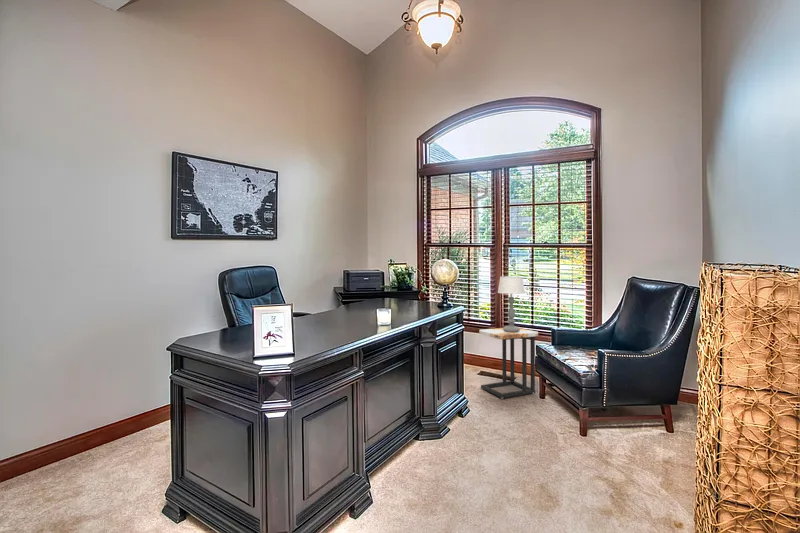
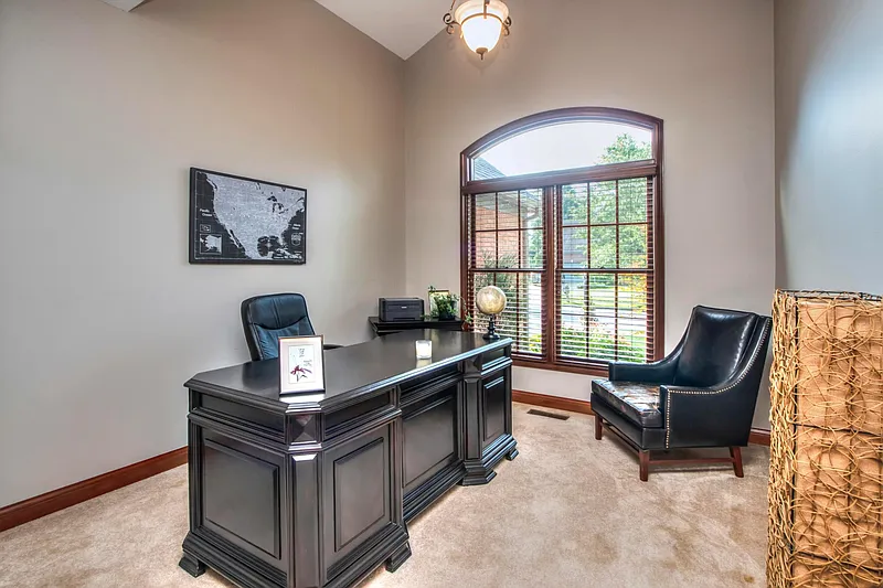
- table lamp (511, 303)
- side table (510, 360)
